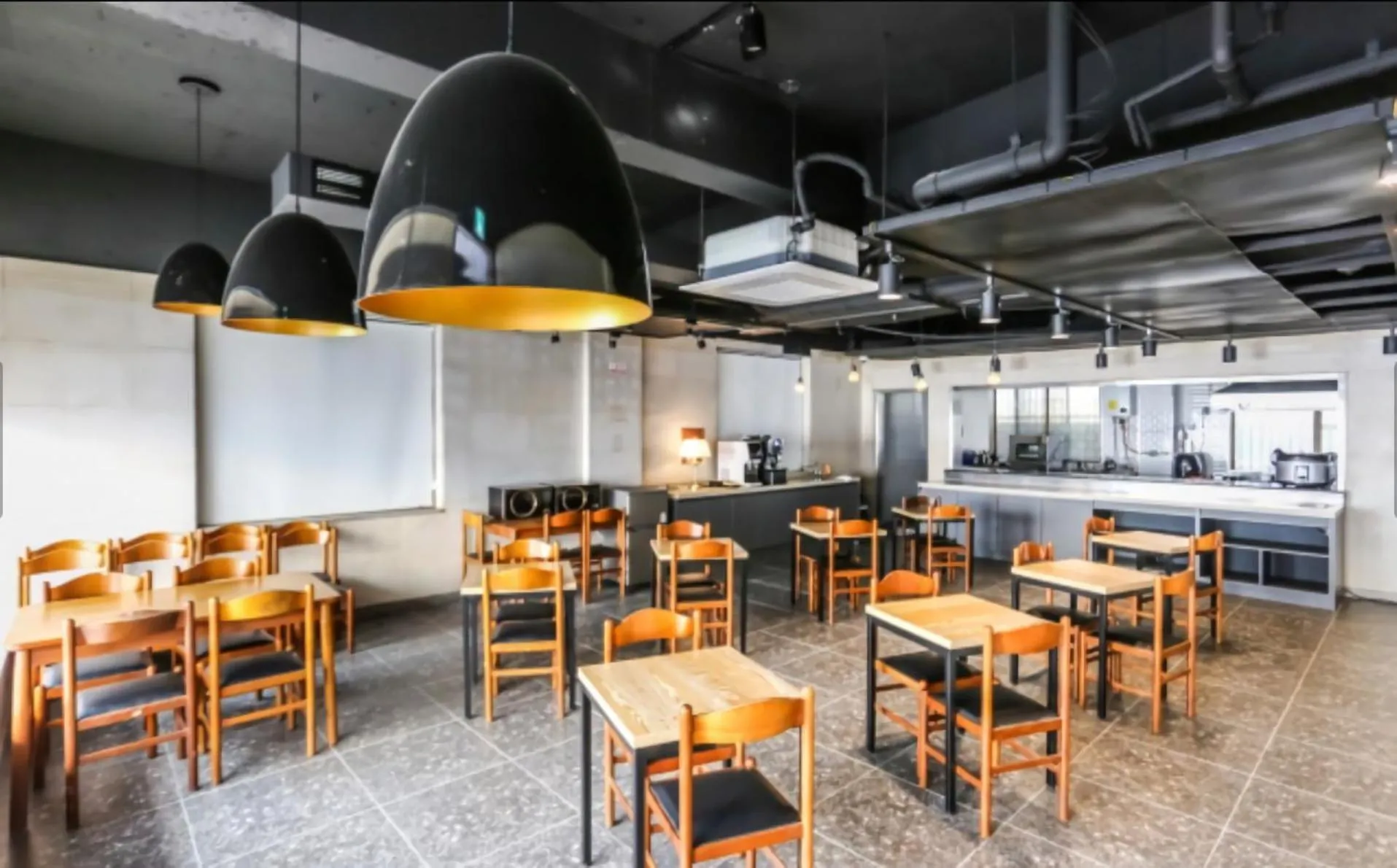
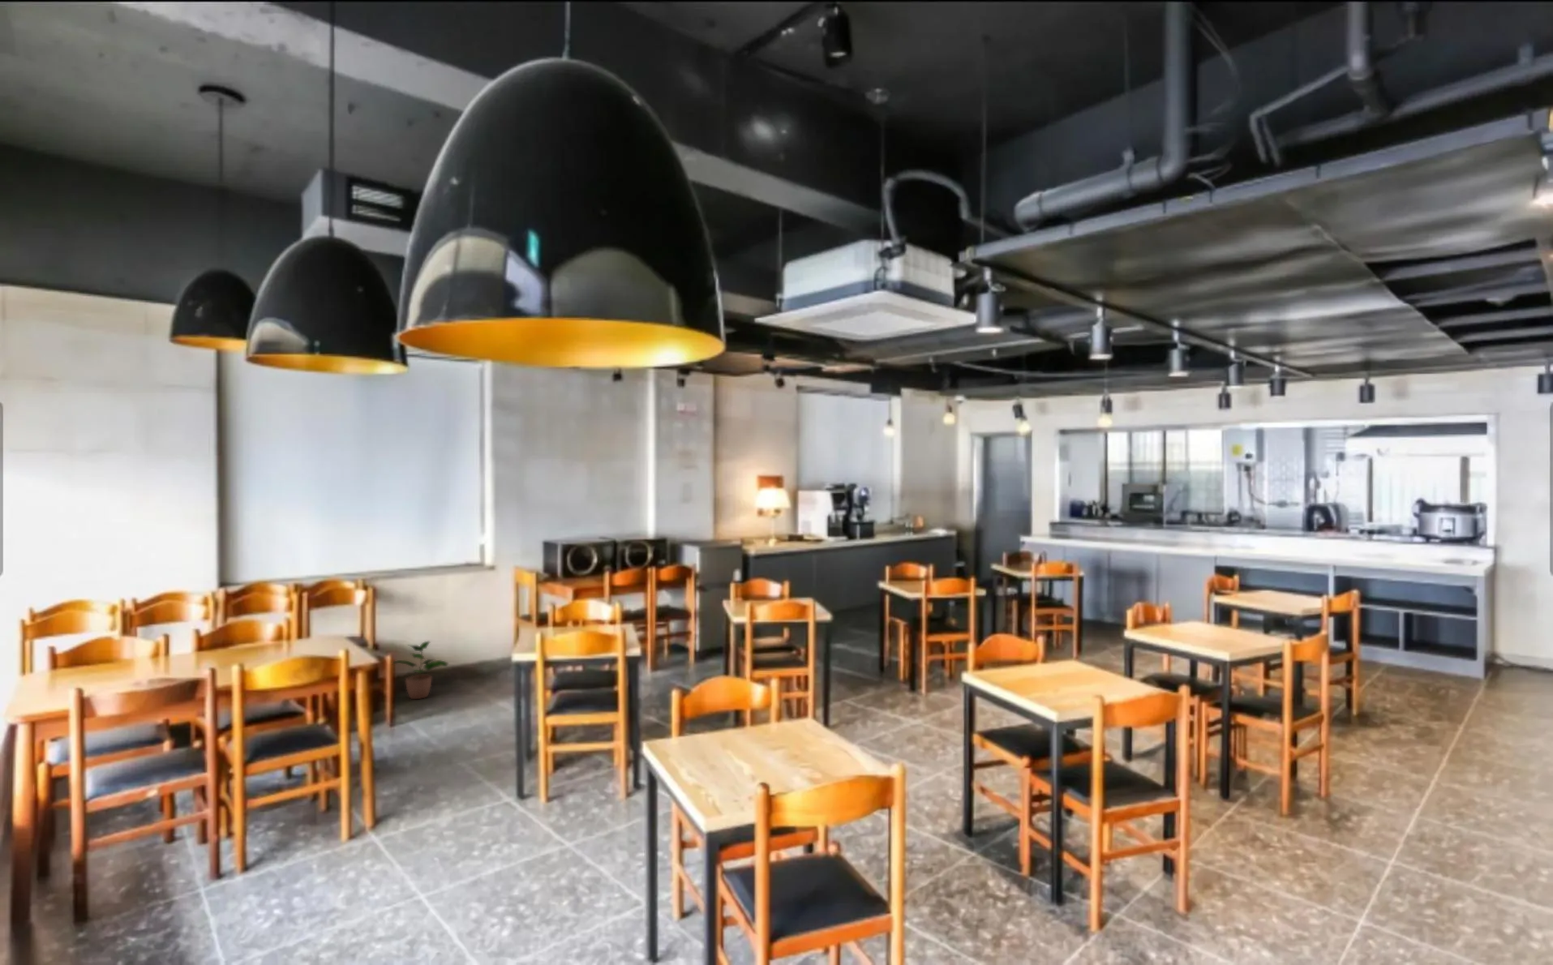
+ potted plant (419, 668)
